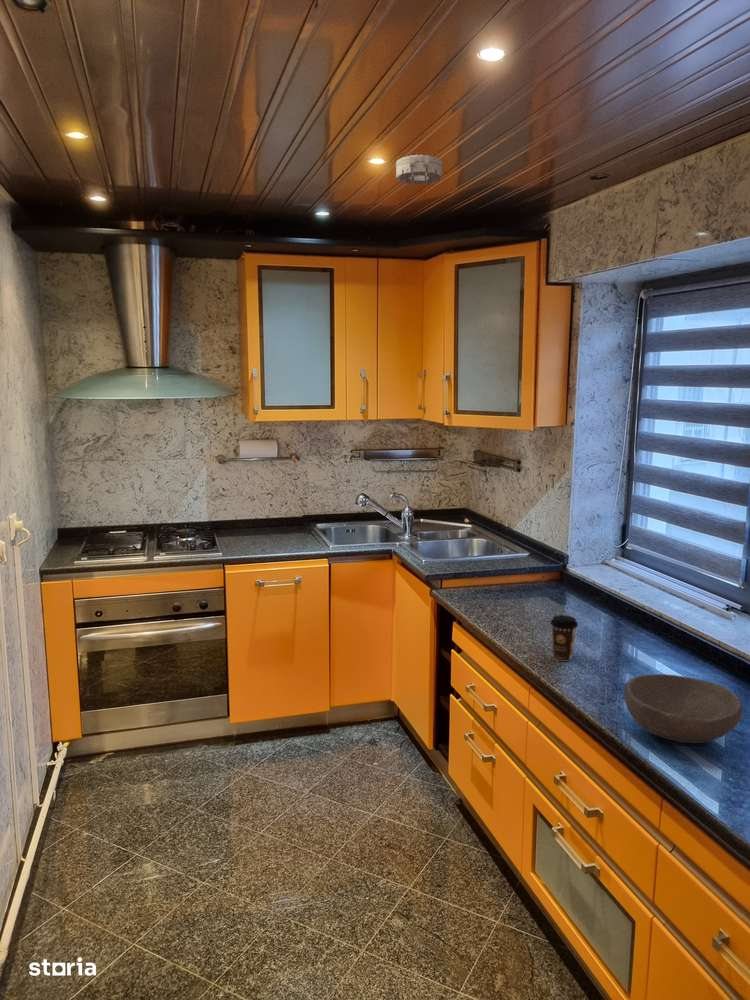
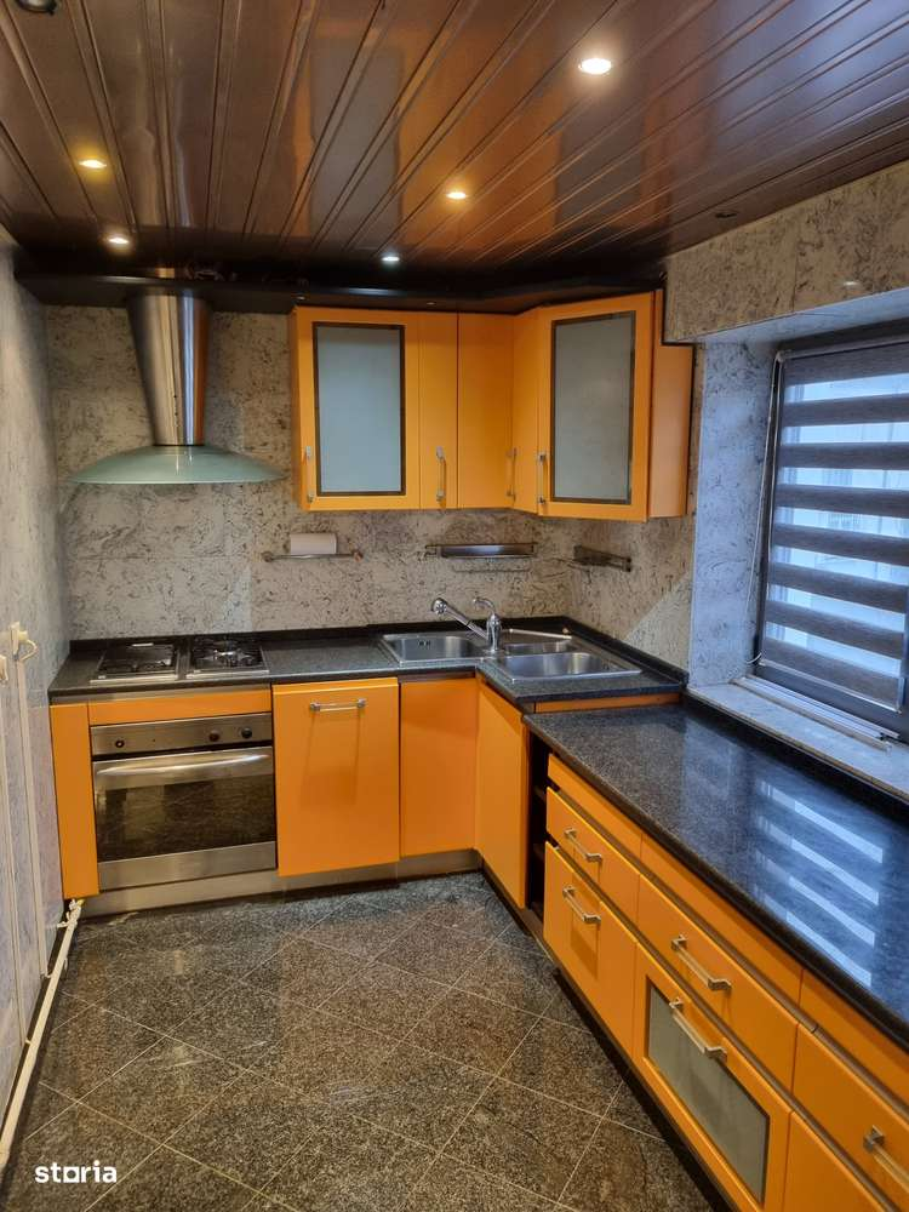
- smoke detector (419, 169)
- bowl (680, 715)
- coffee cup (563, 638)
